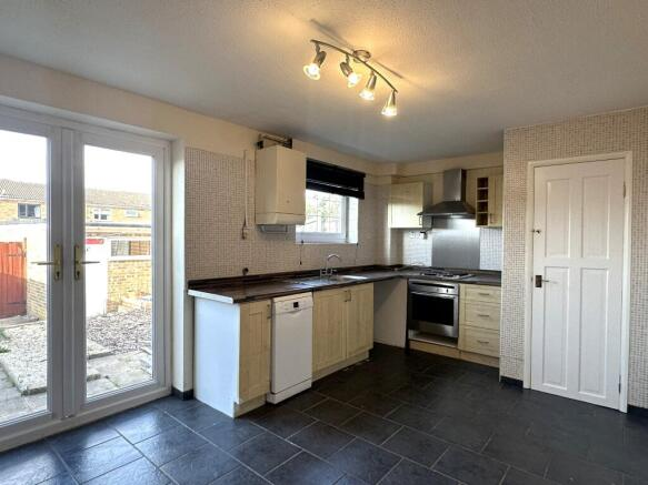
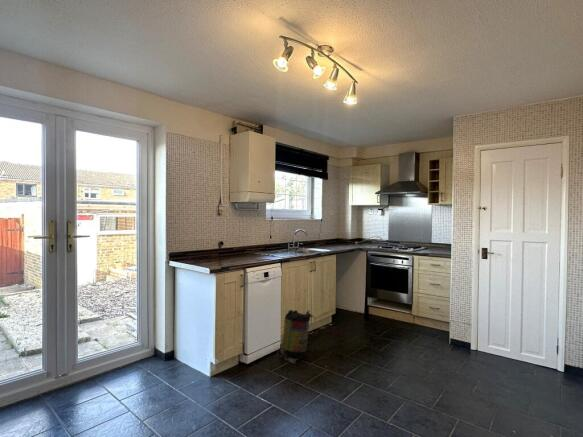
+ trash can (295, 332)
